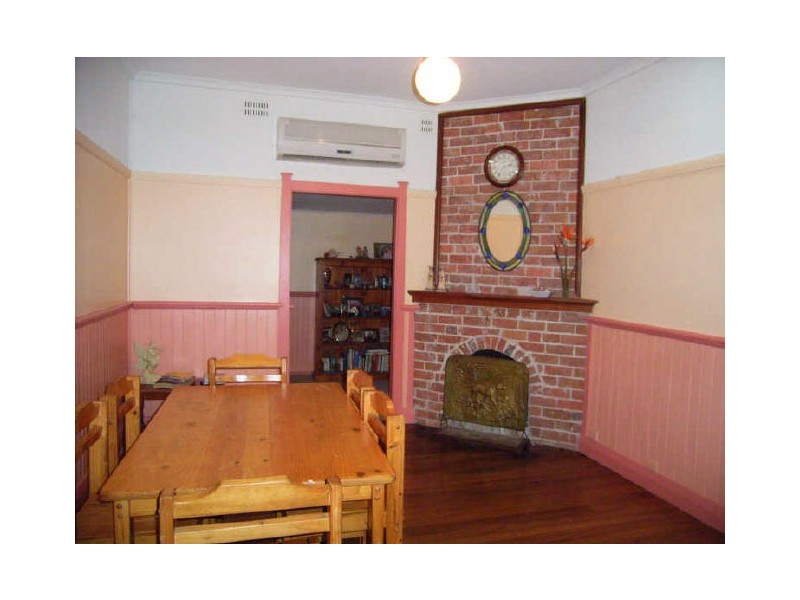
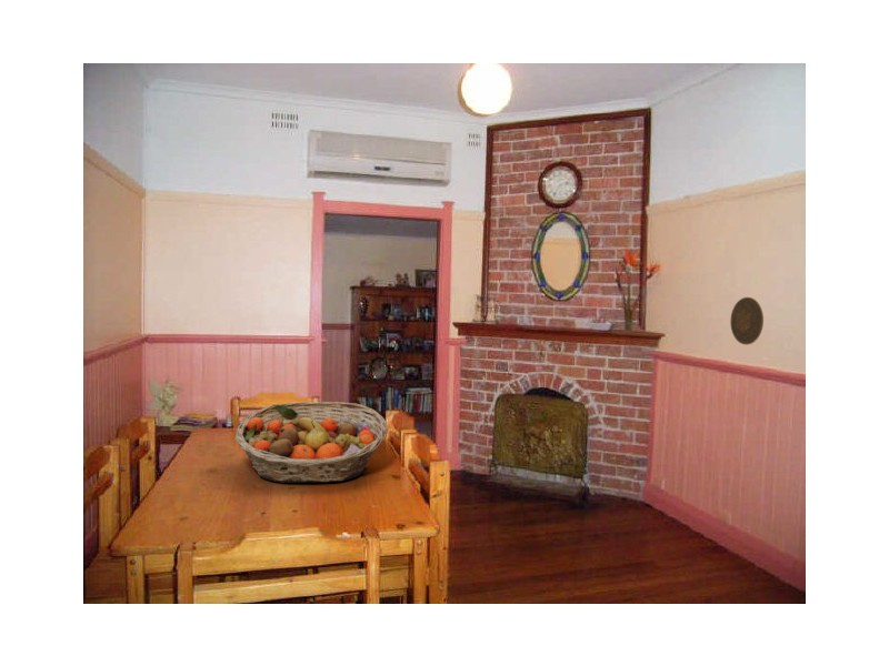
+ decorative plate (745, 321)
+ fruit basket (312, 440)
